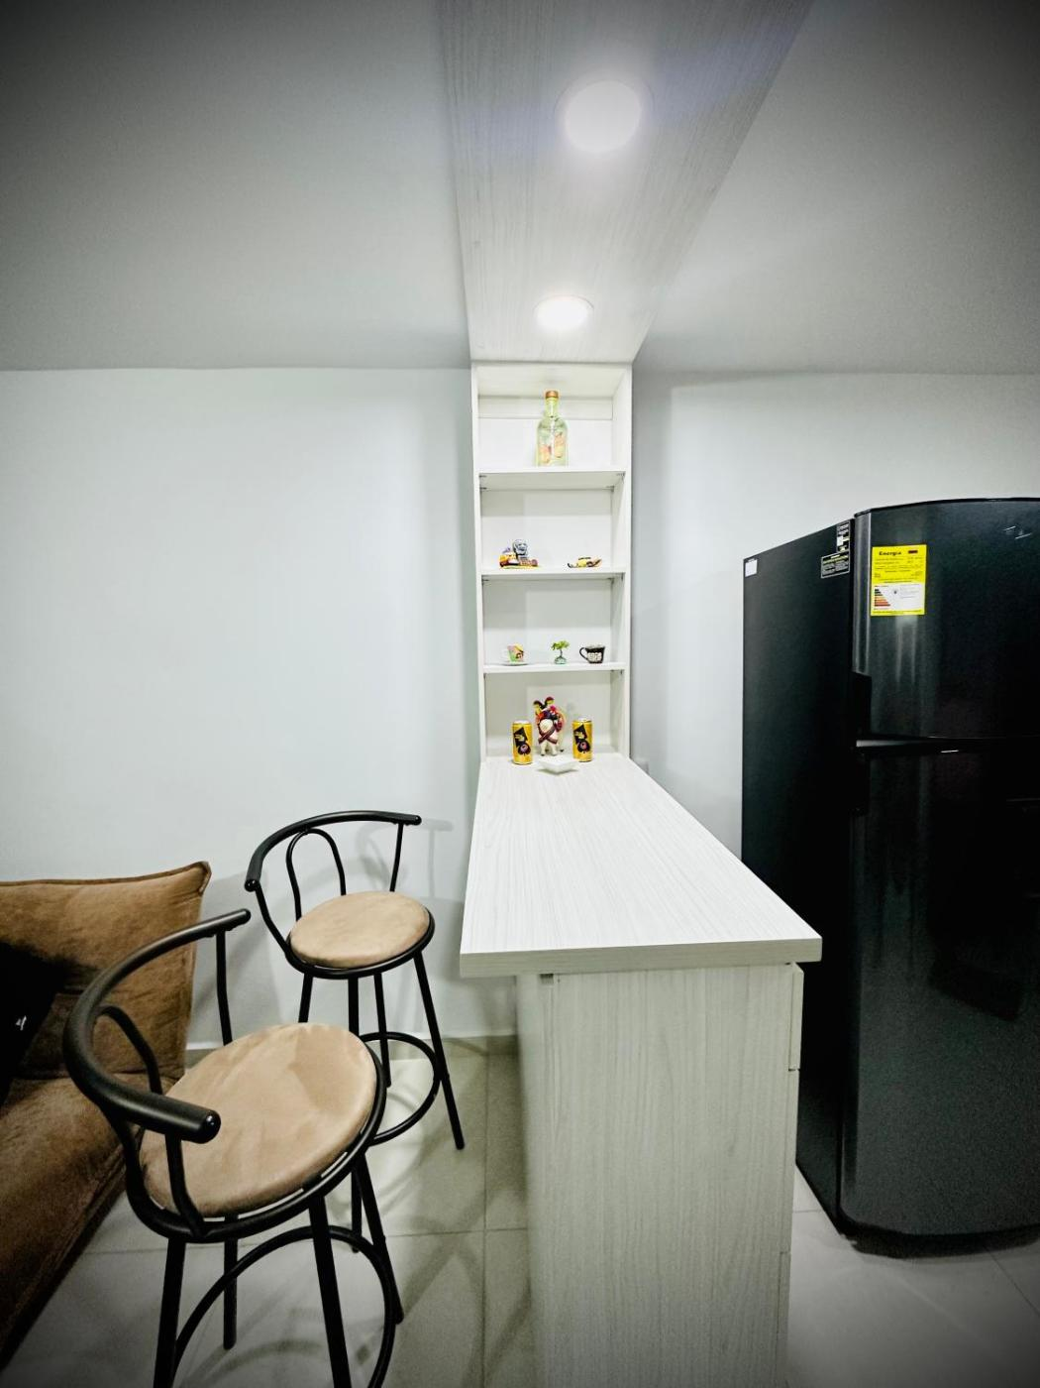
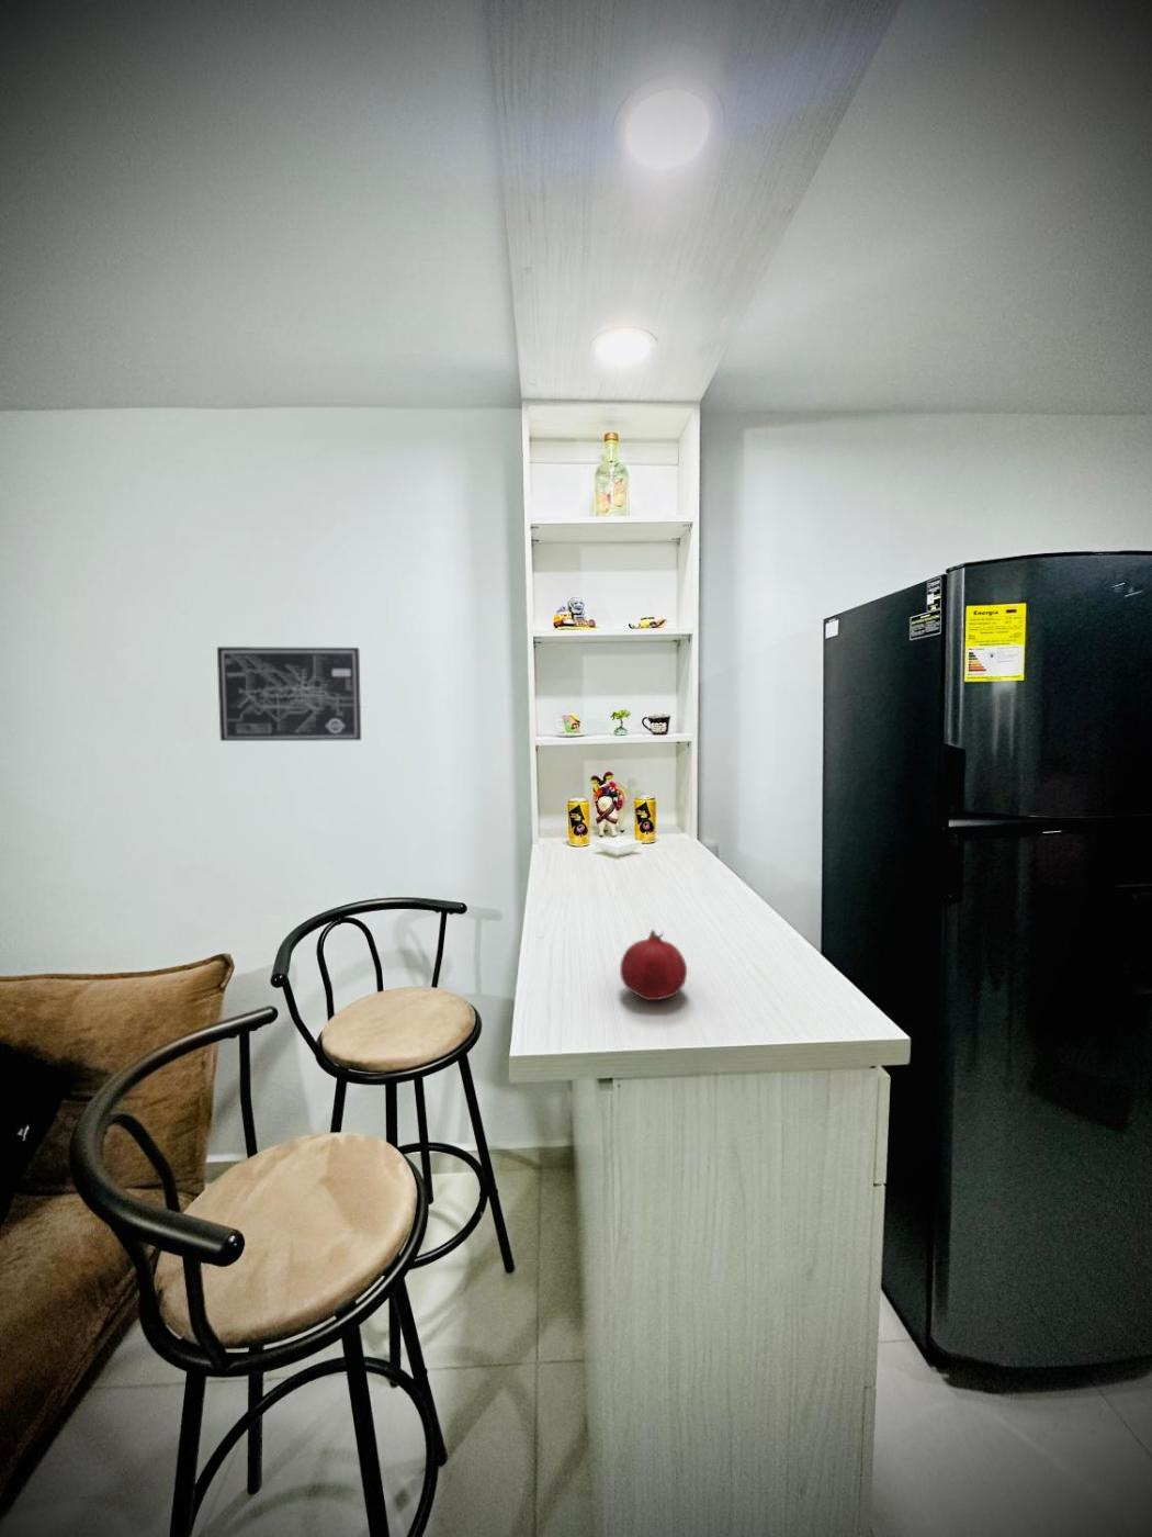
+ wall art (289, 693)
+ fruit (652, 963)
